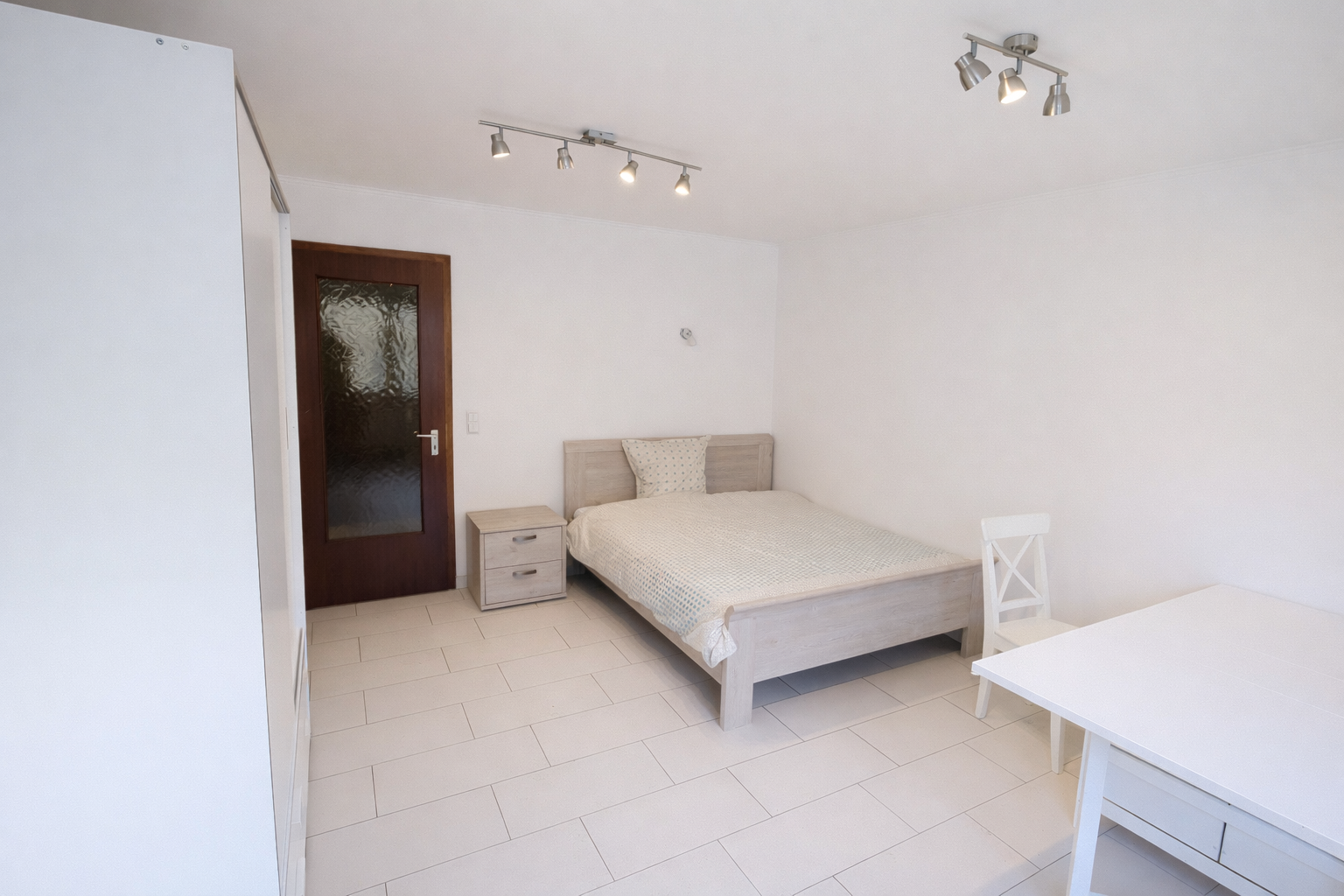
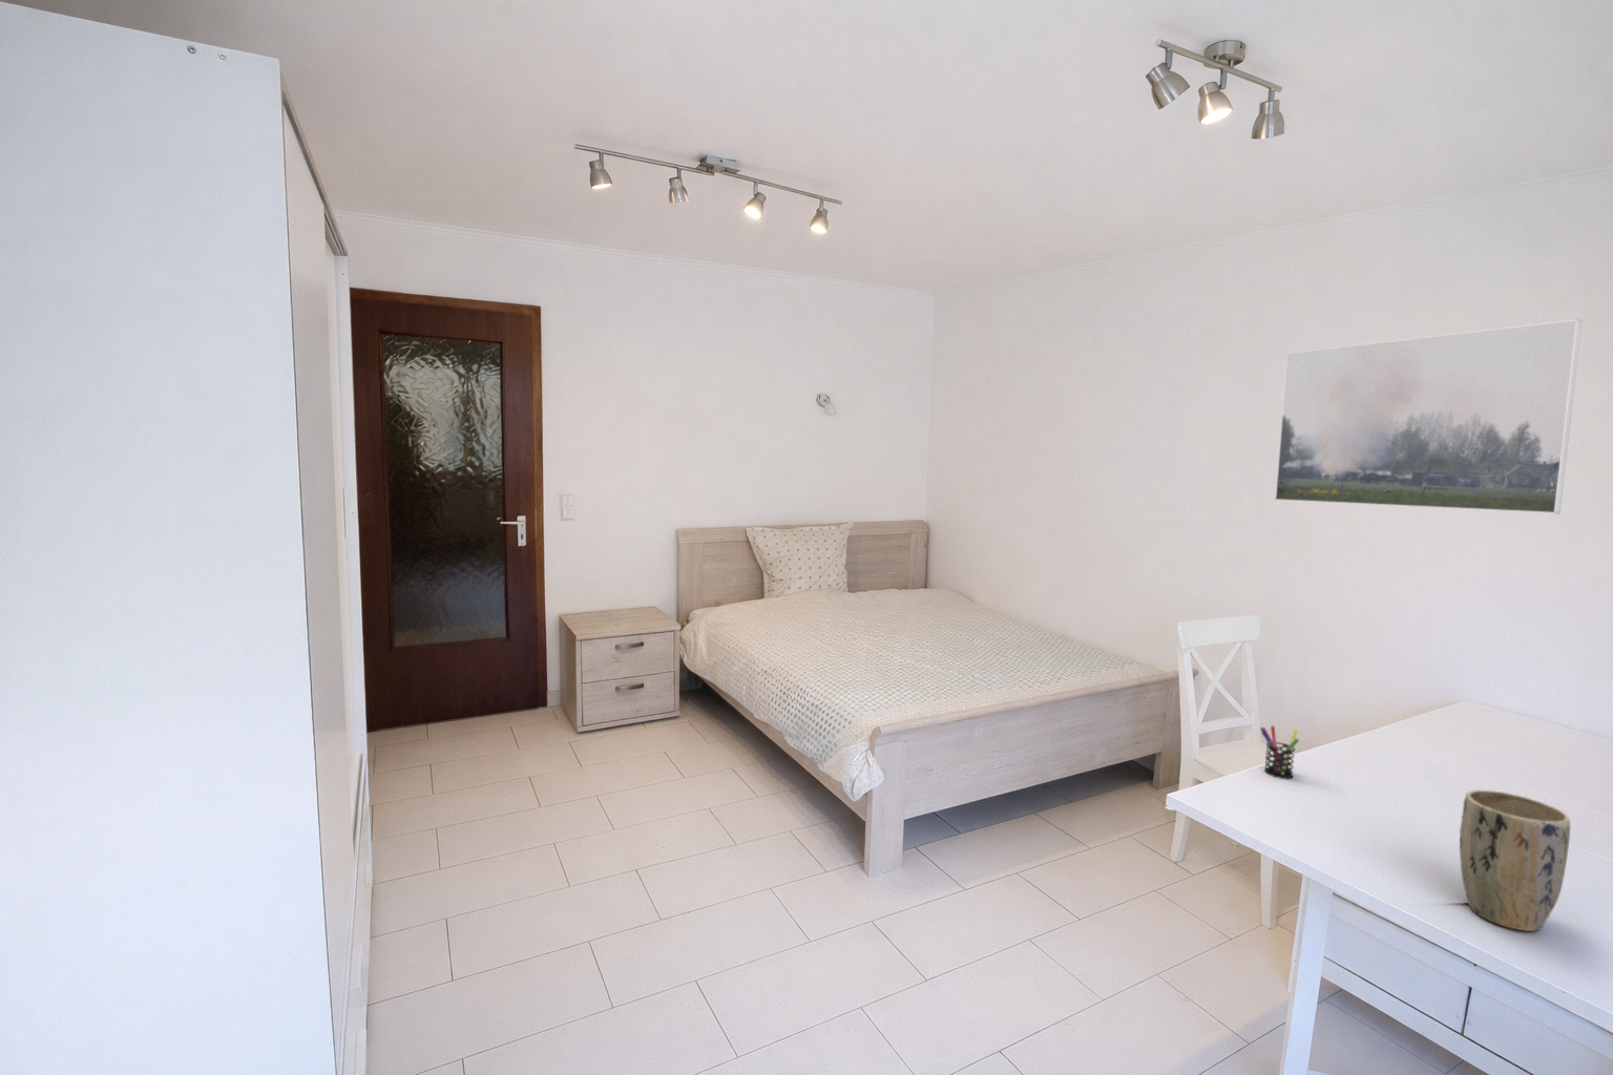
+ pen holder (1282, 751)
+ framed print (1407, 424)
+ plant pot (1509, 860)
